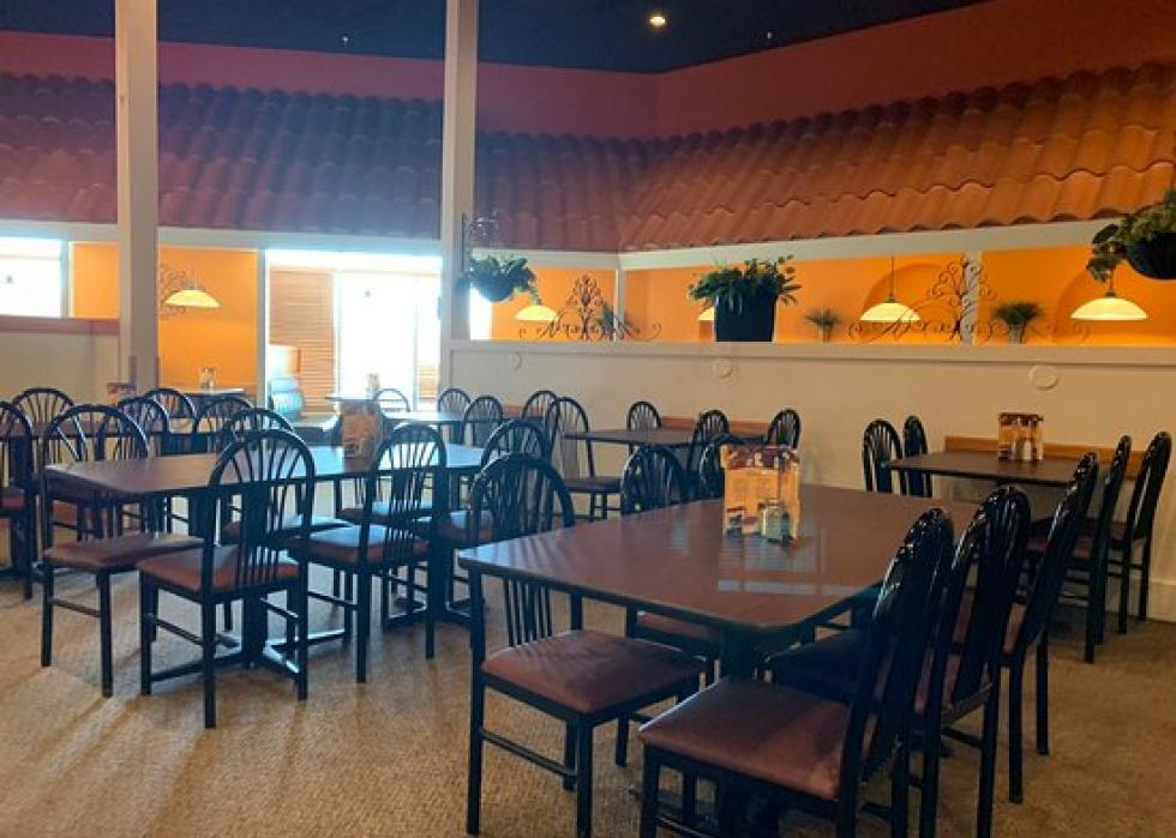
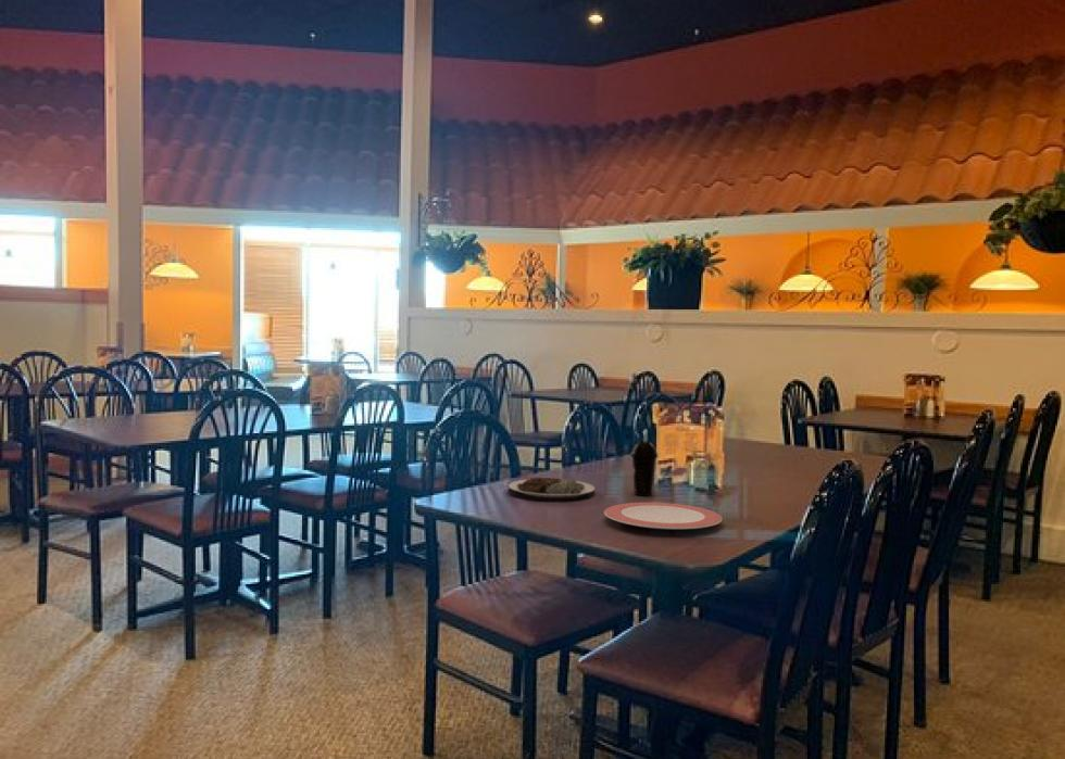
+ plate (662, 517)
+ plate (551, 485)
+ cup (643, 461)
